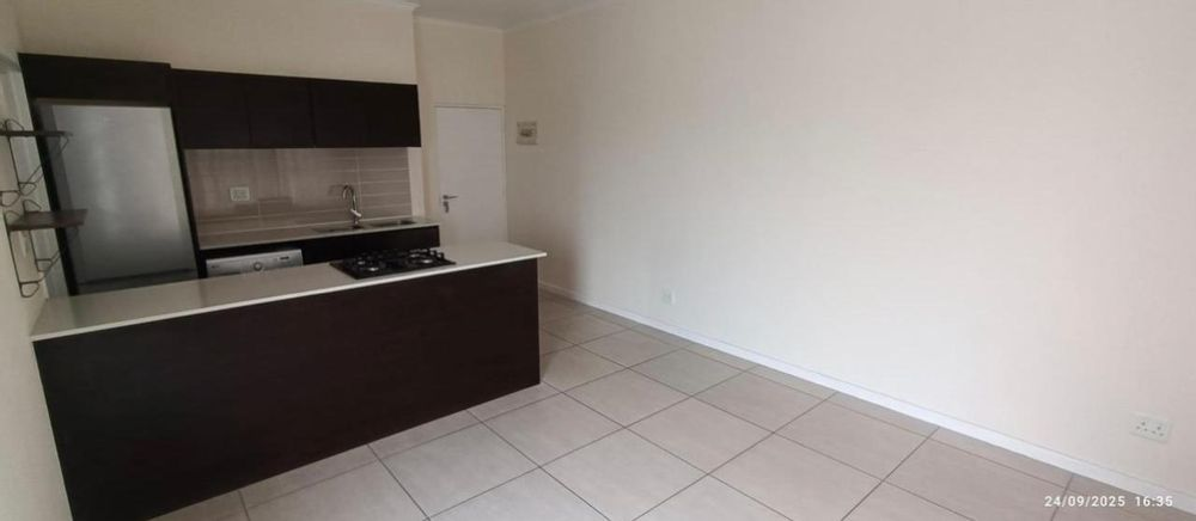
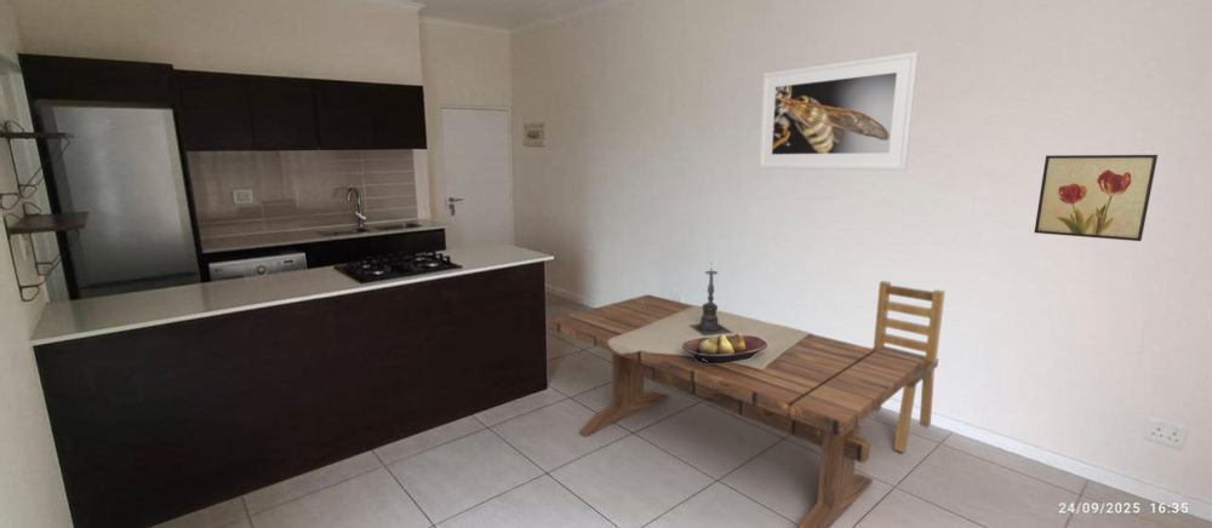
+ candle holder (711, 295)
+ dining table (713, 394)
+ fruit bowl (725, 345)
+ chair (896, 354)
+ wall art (1092, 196)
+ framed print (828, 117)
